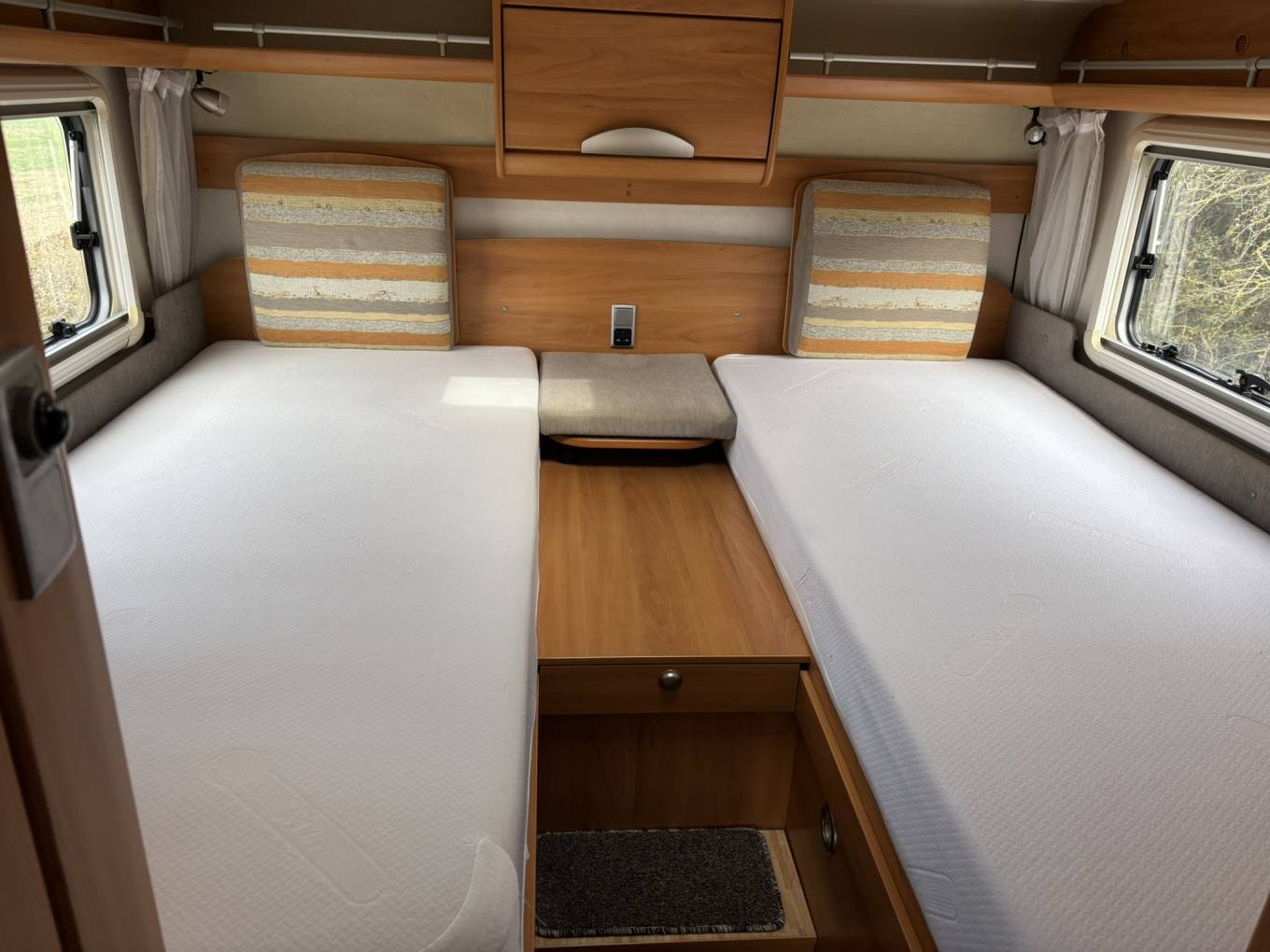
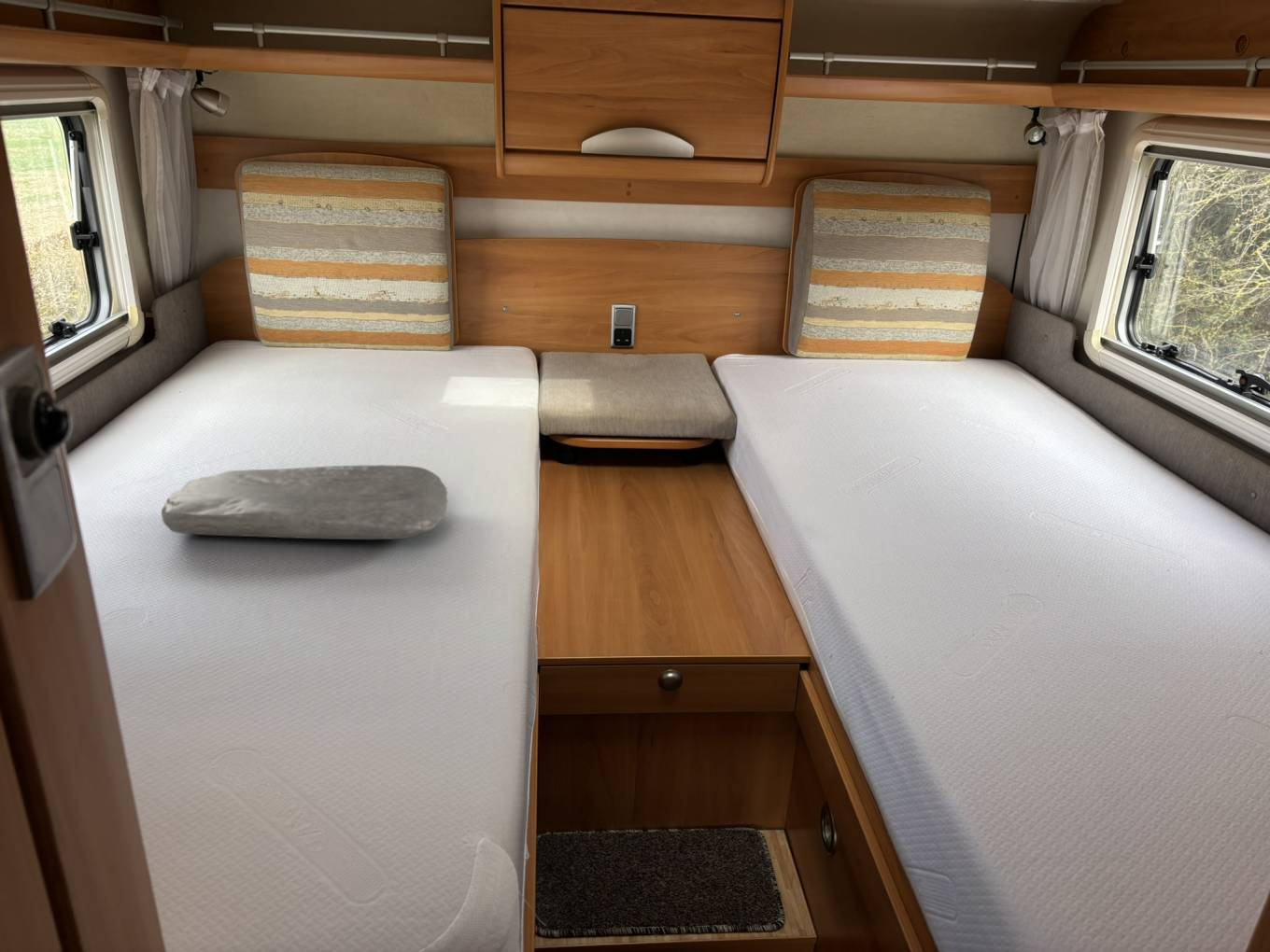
+ pillow (313, 506)
